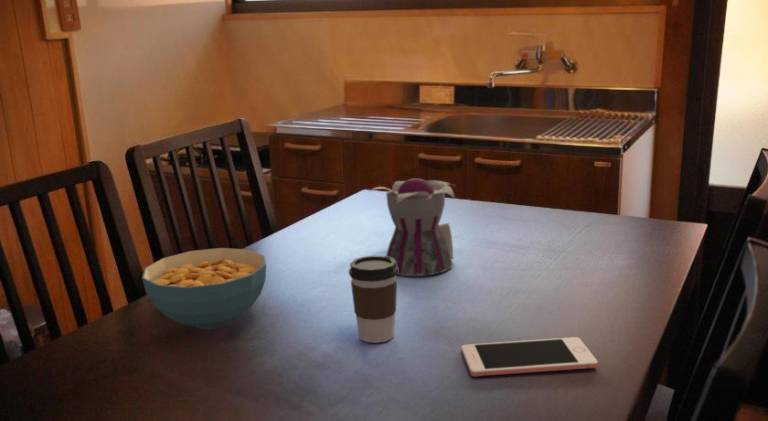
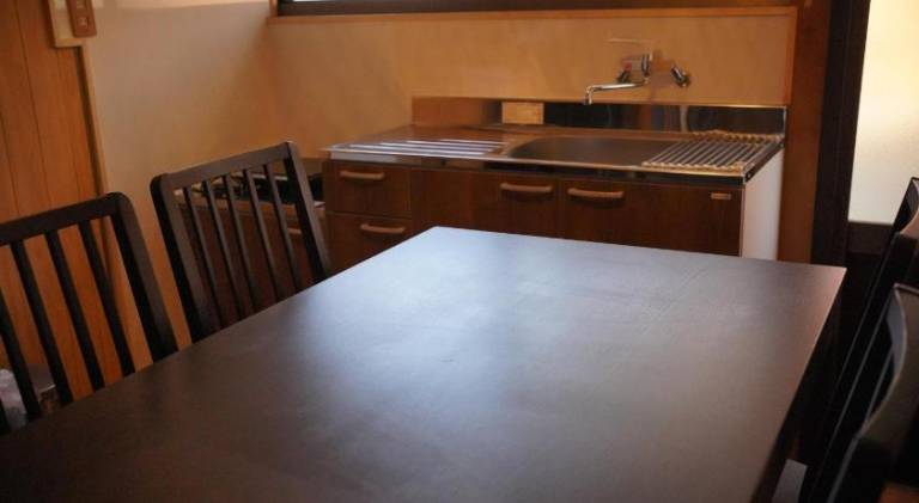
- coffee cup (374, 299)
- teapot (414, 219)
- cereal bowl (208, 294)
- cell phone (527, 356)
